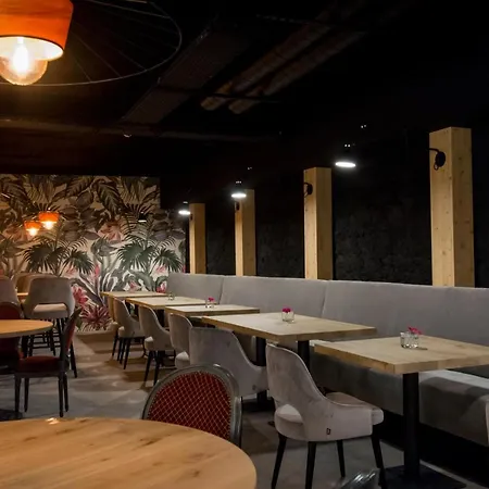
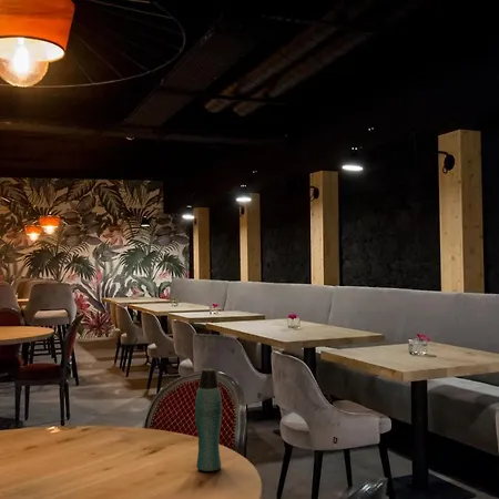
+ bottle (208, 418)
